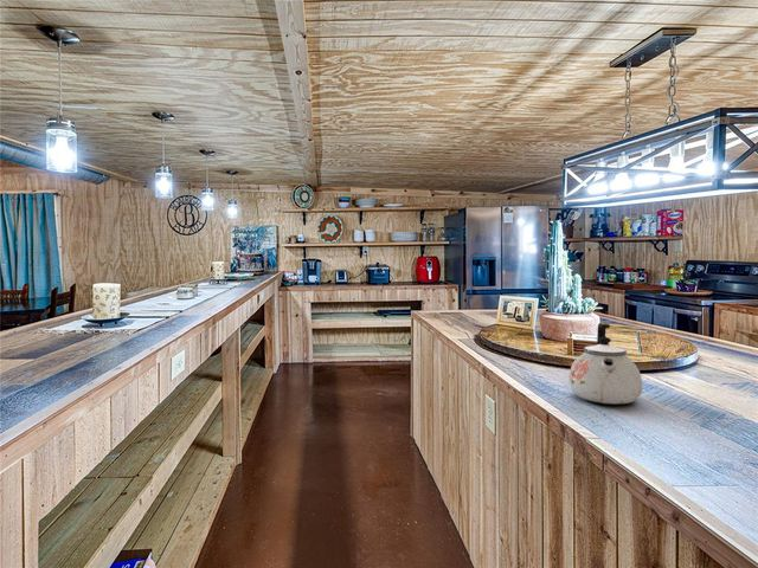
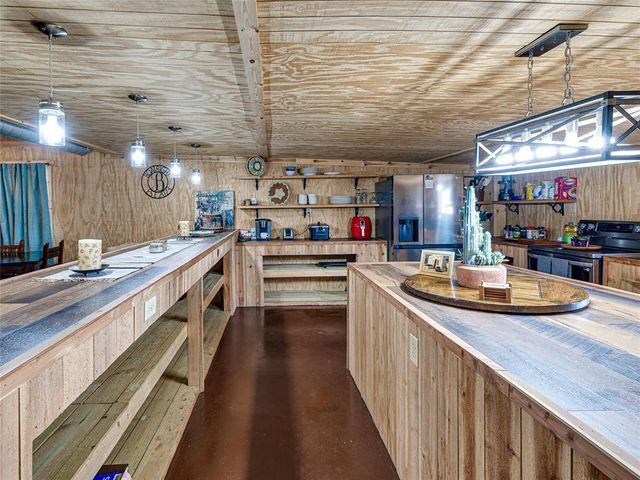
- kettle (604, 361)
